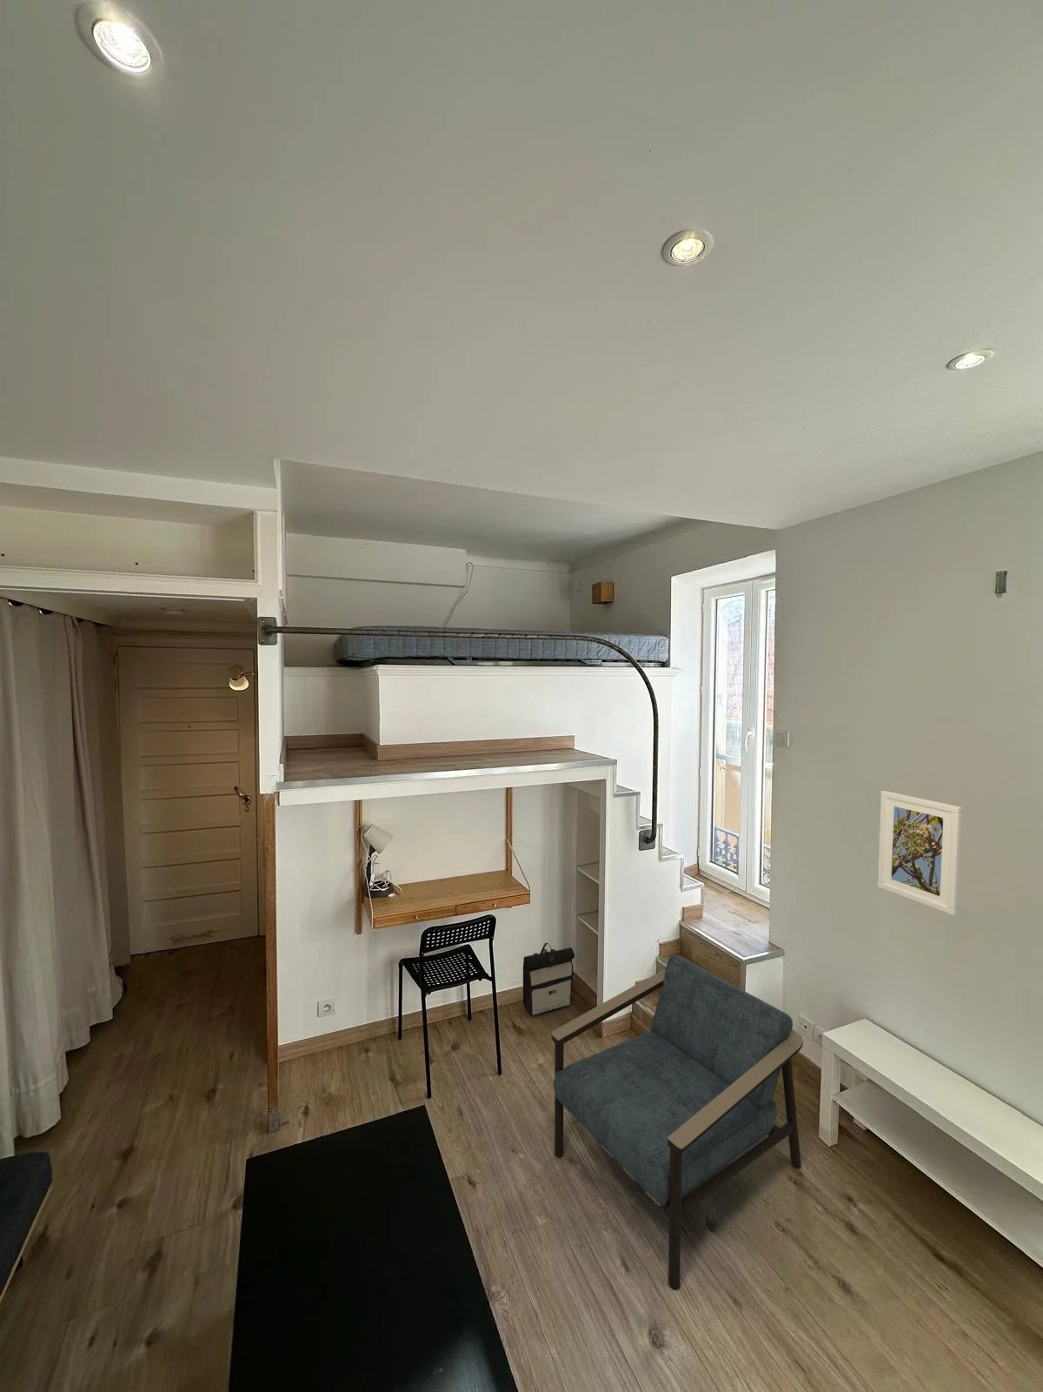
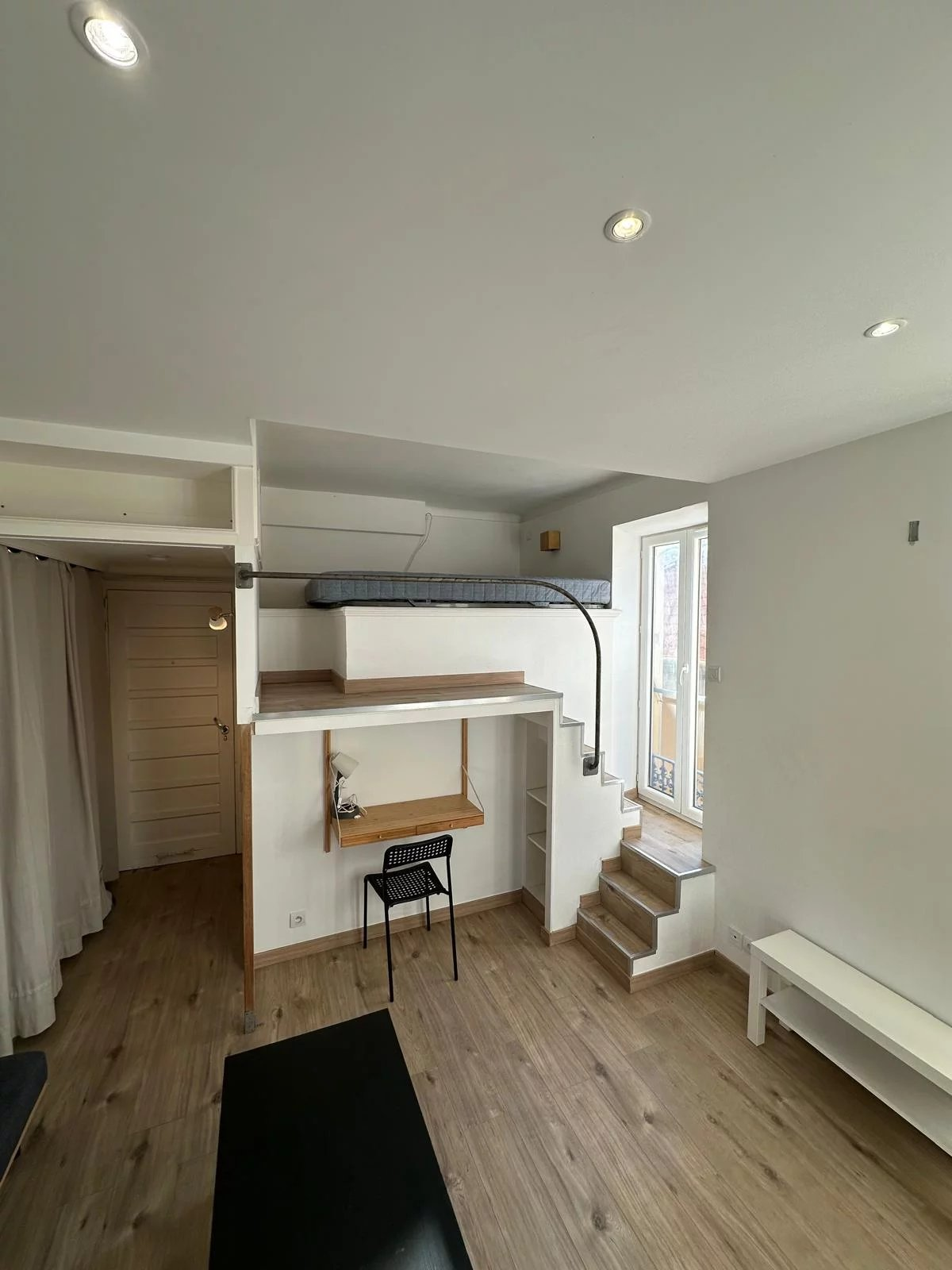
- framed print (917, 849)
- backpack (547, 975)
- armchair (675, 1084)
